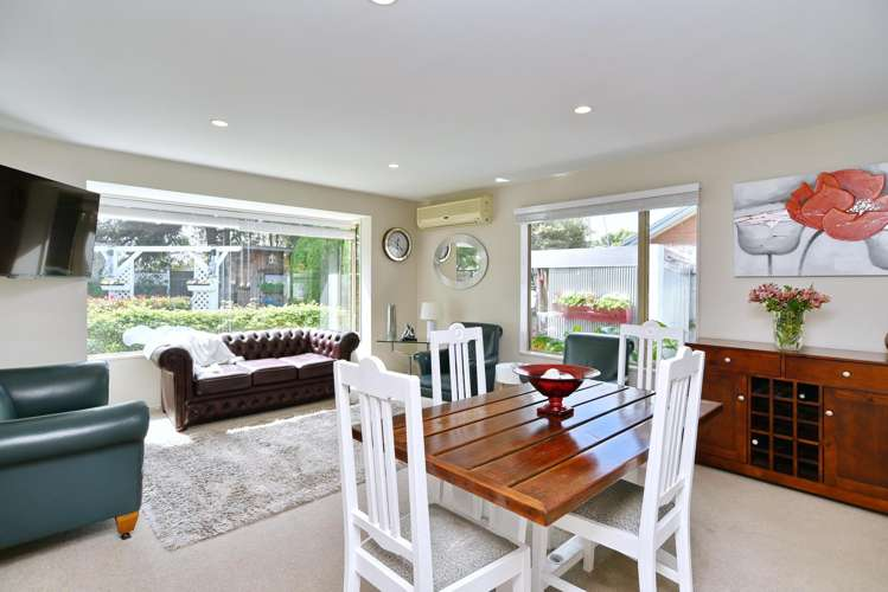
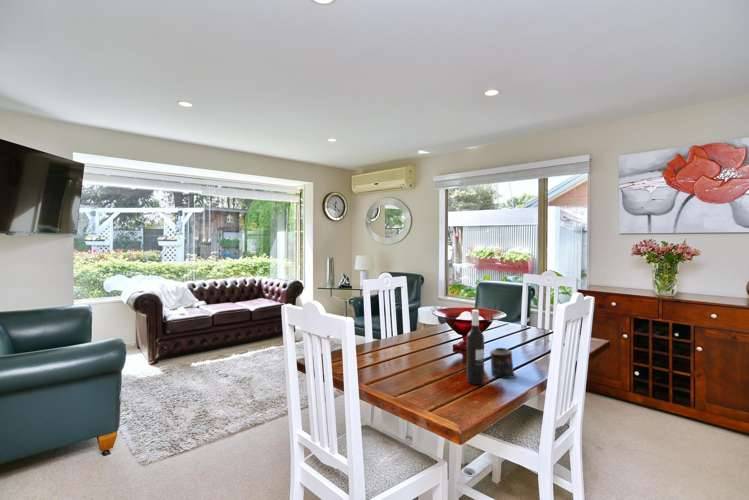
+ wine bottle (475, 346)
+ candle (503, 361)
